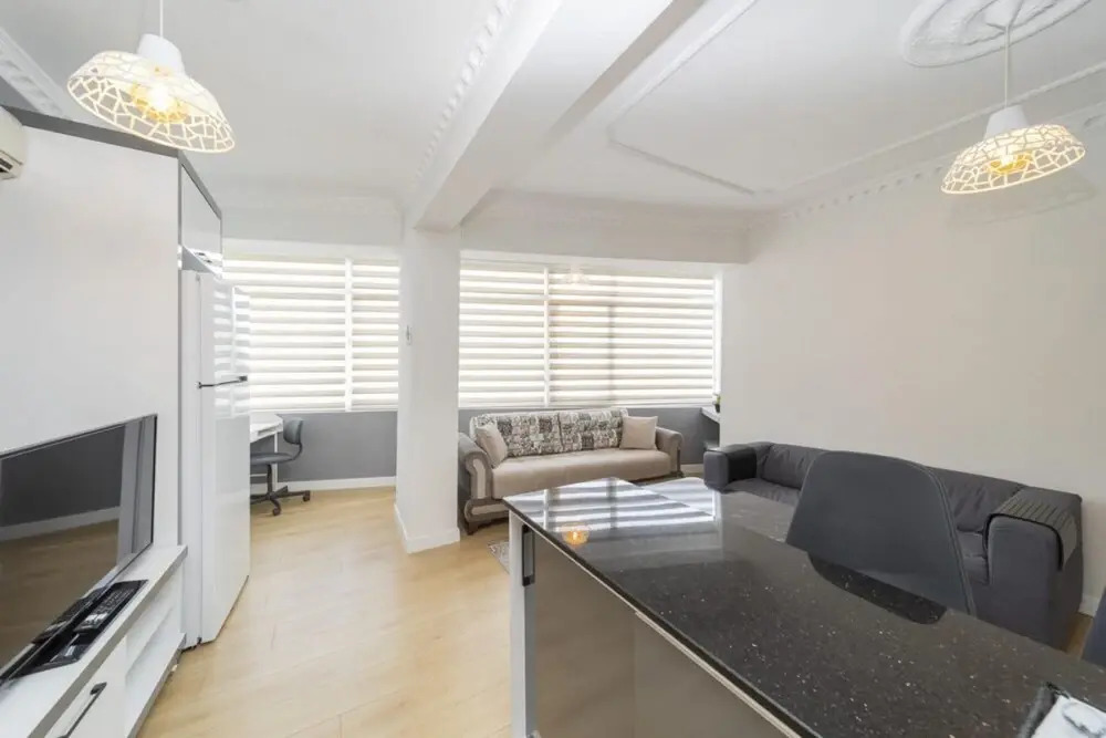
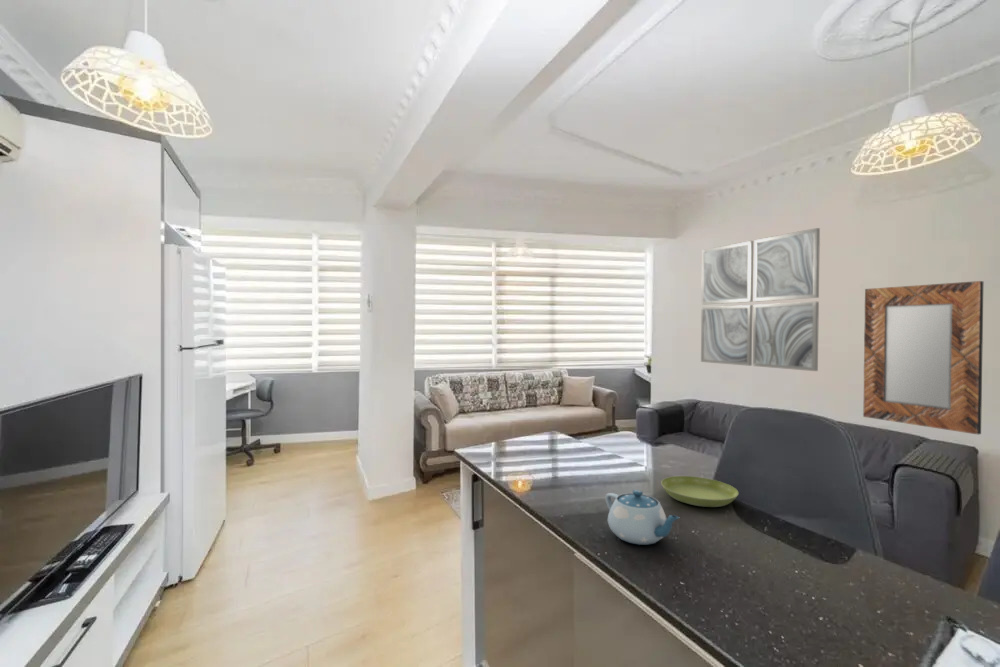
+ home mirror (917, 355)
+ chinaware (639, 514)
+ saucer (698, 492)
+ wall art (751, 301)
